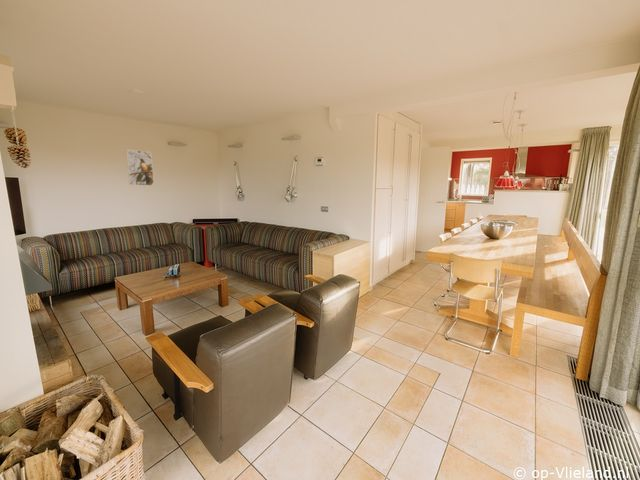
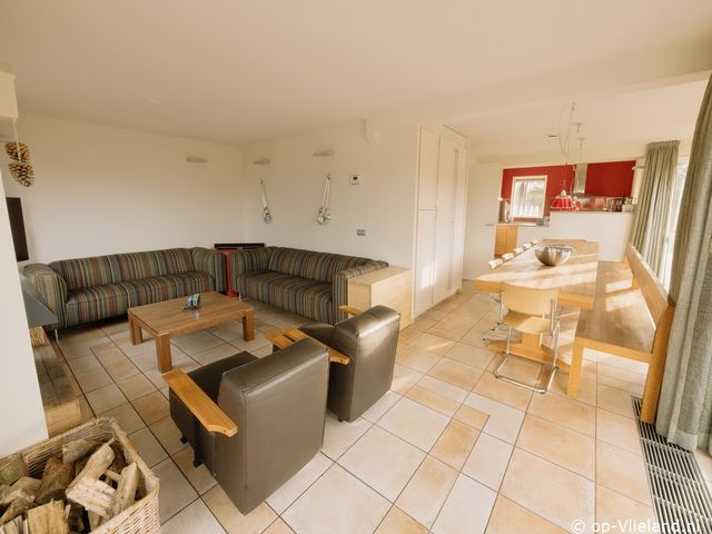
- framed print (140, 168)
